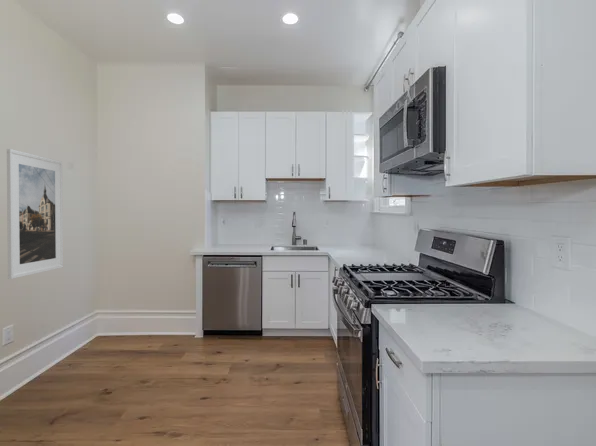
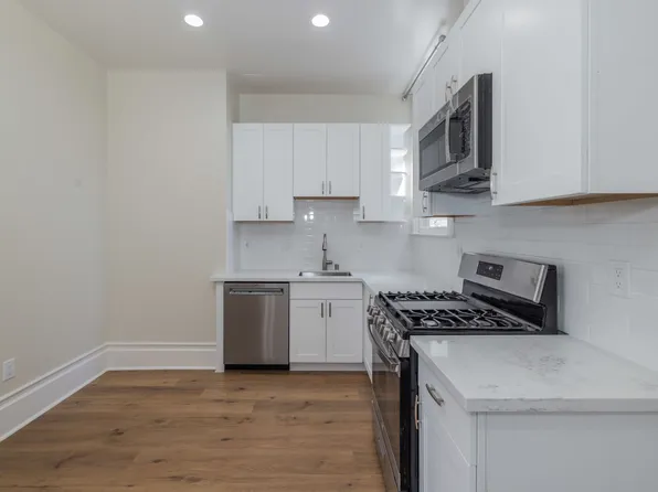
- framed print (37, 214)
